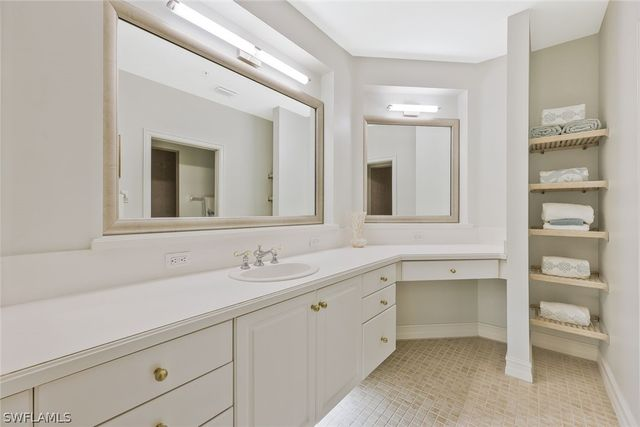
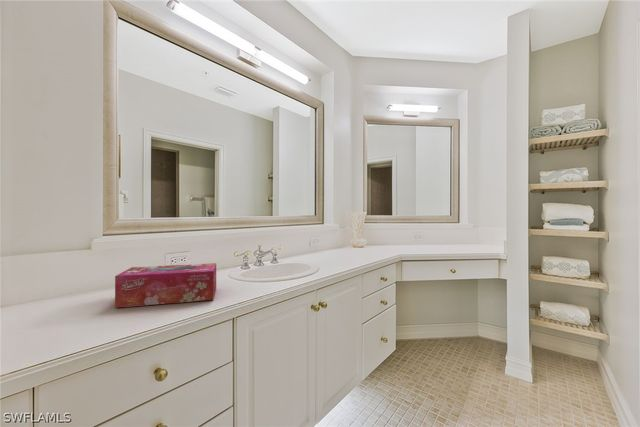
+ tissue box (171, 282)
